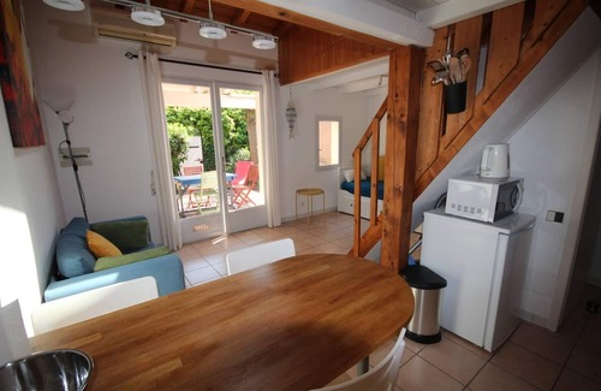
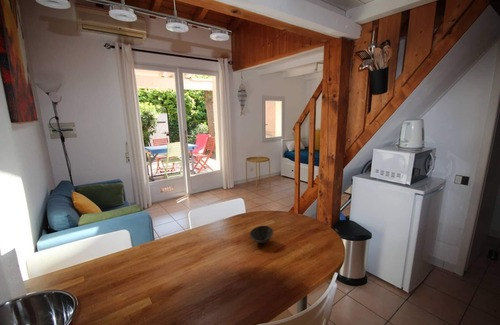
+ bowl (252, 238)
